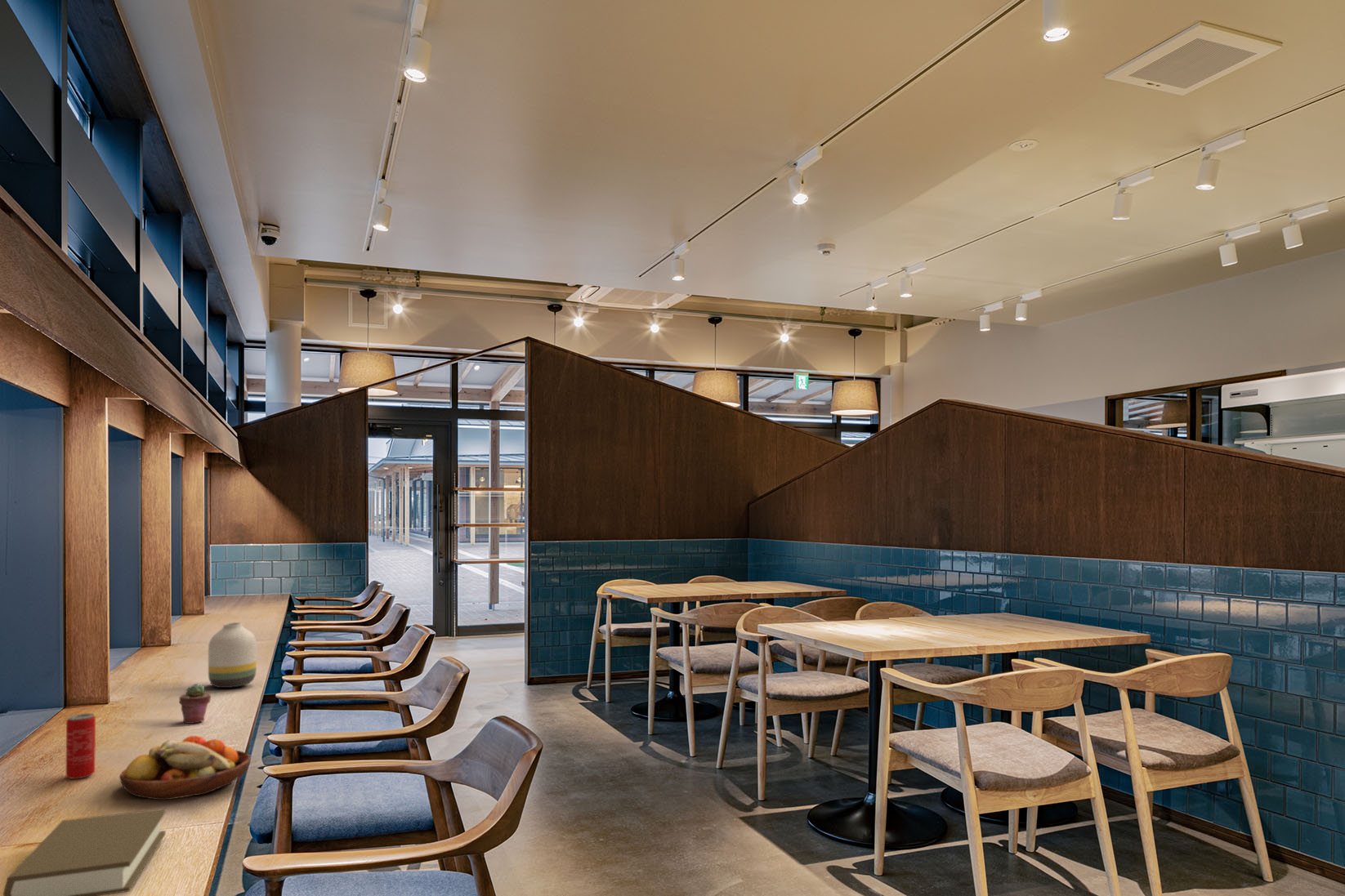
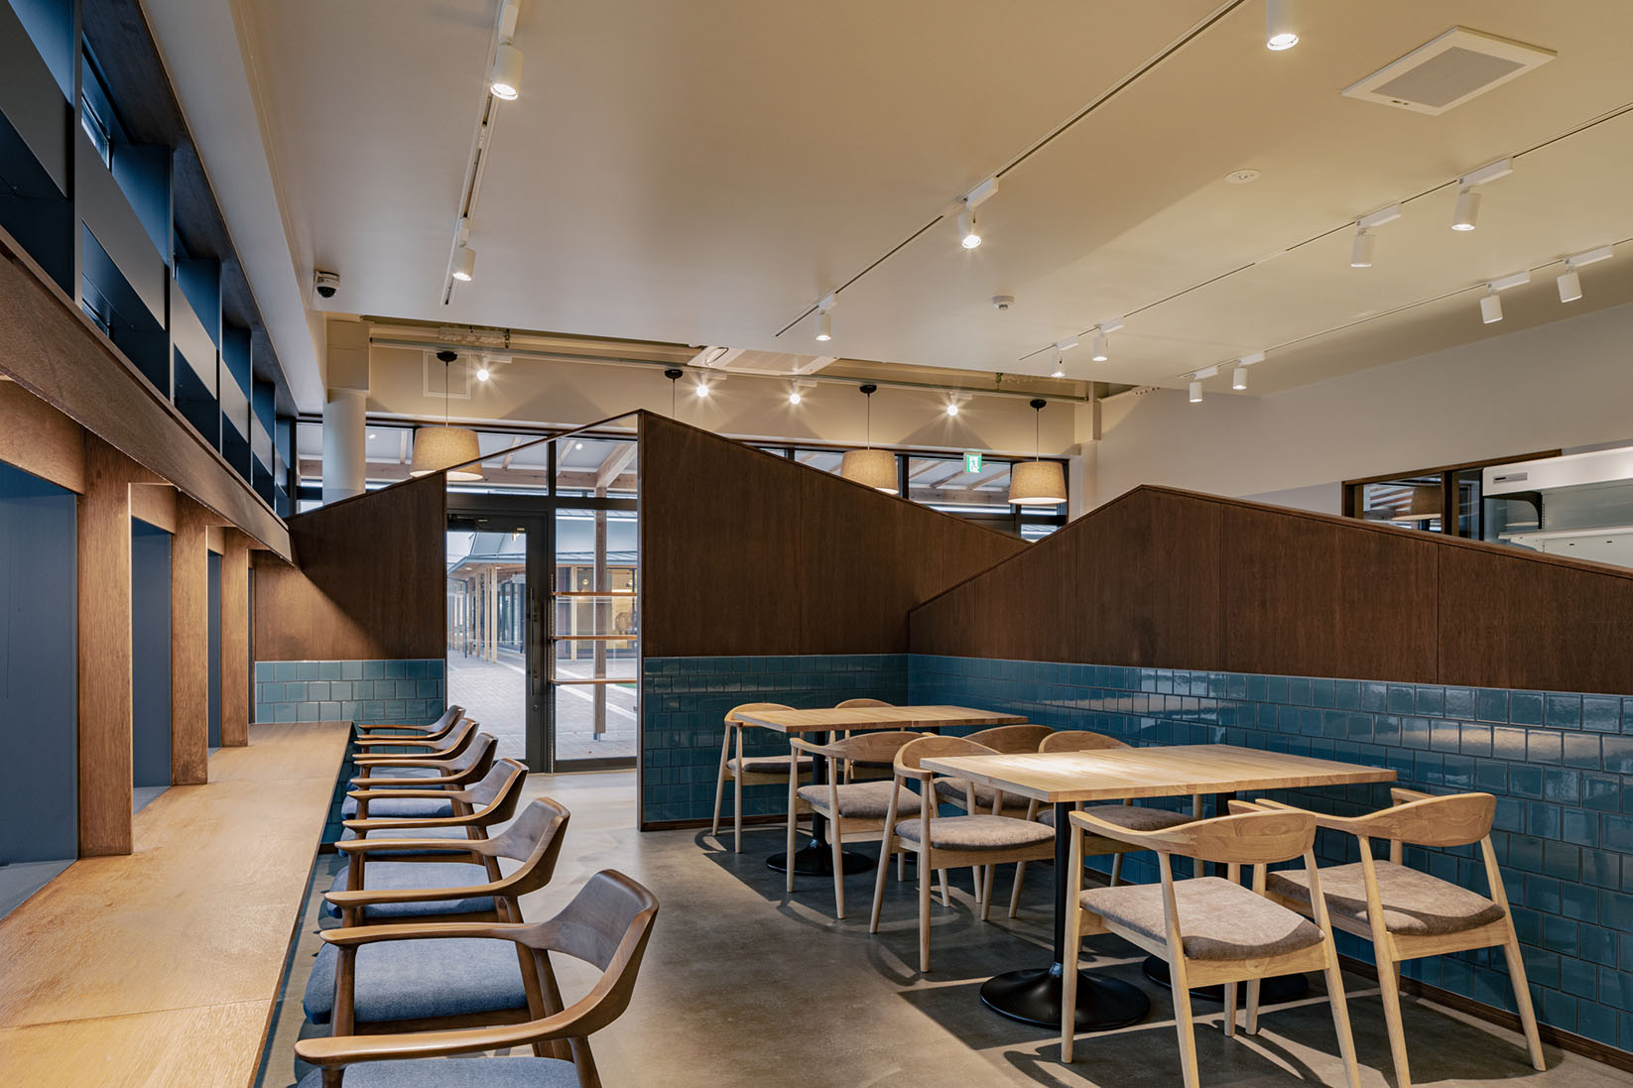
- potted succulent (194, 702)
- book (92, 854)
- vase (232, 654)
- fruit bowl (188, 760)
- beverage can (80, 746)
